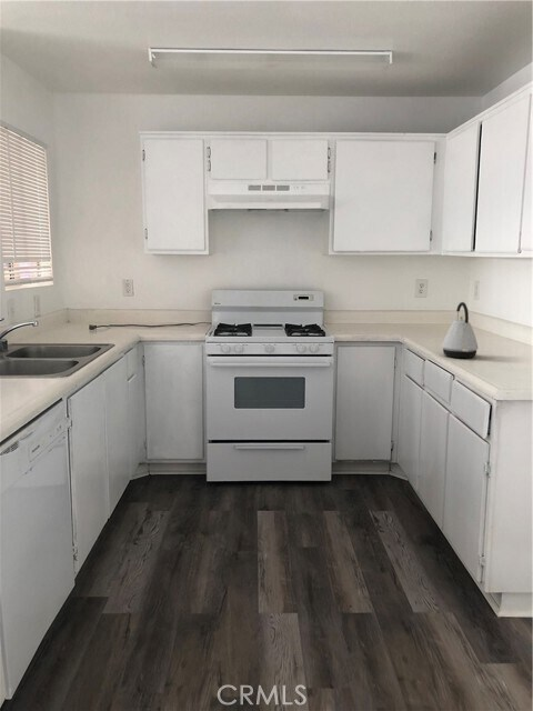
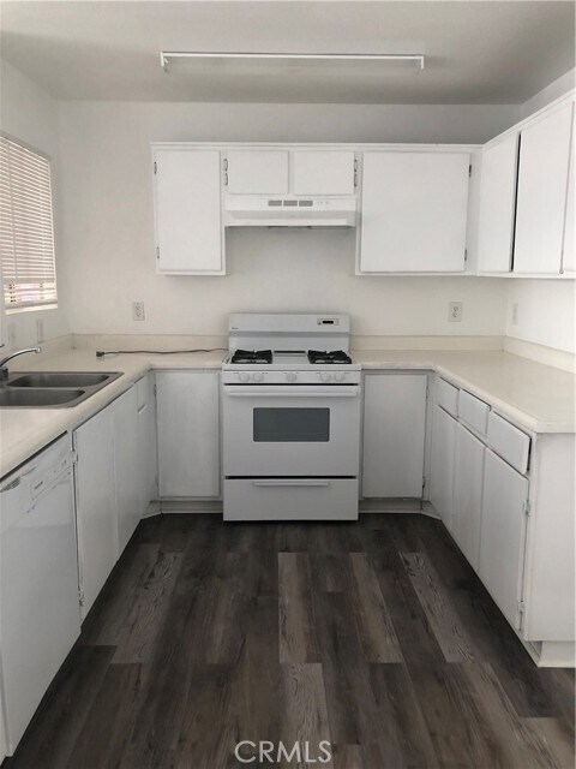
- kettle (460, 329)
